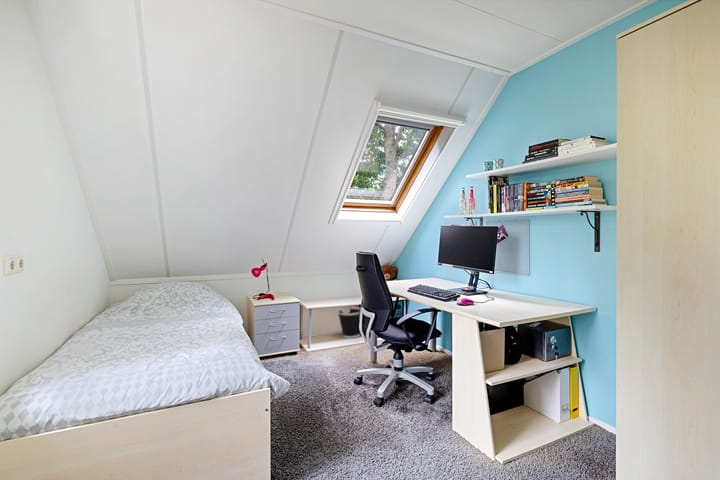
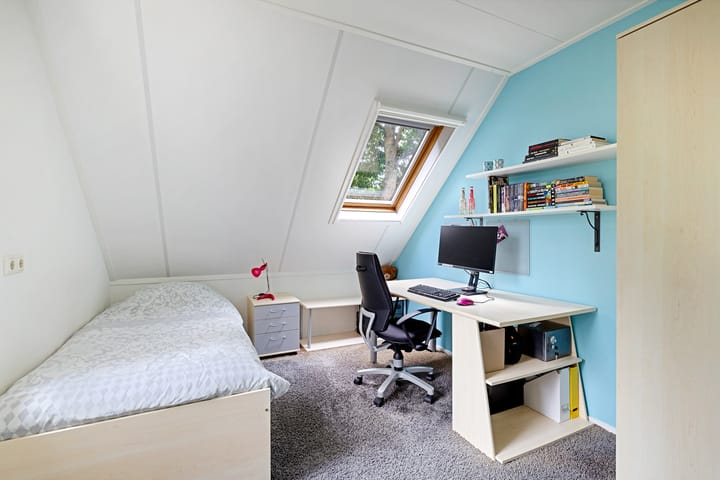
- wastebasket (350, 322)
